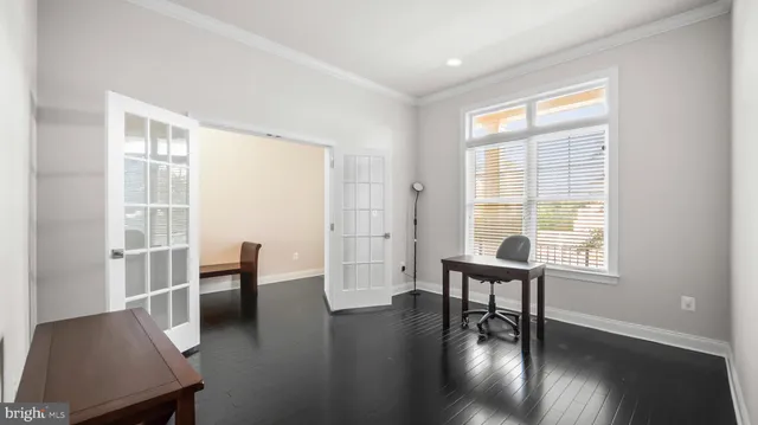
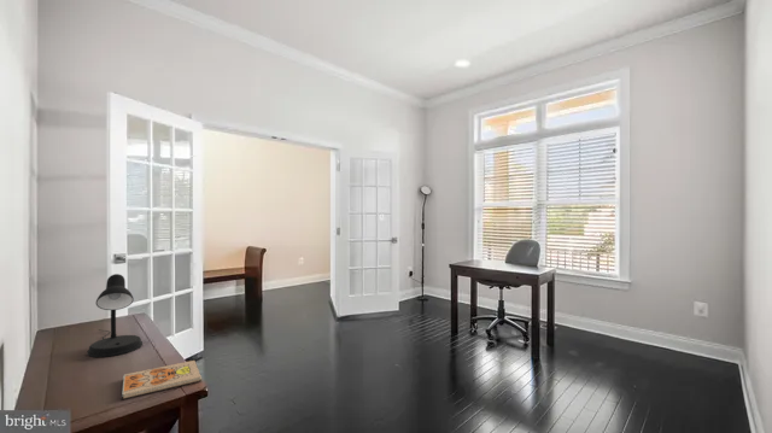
+ desk lamp (111, 306)
+ notebook (162, 378)
